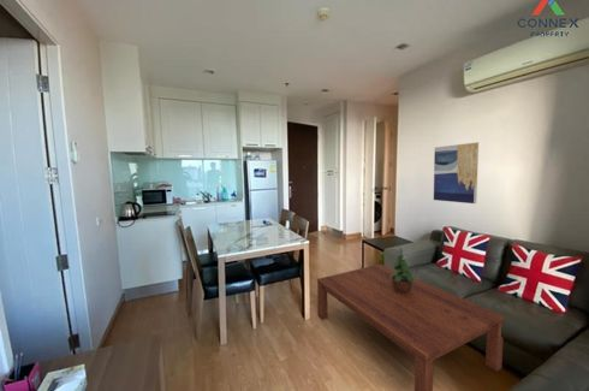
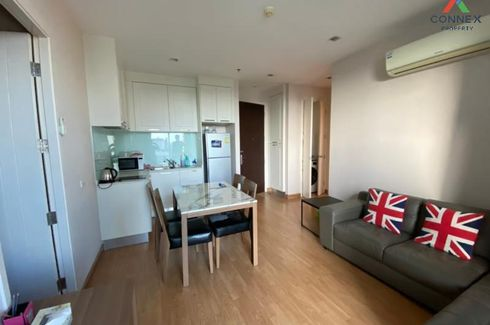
- potted plant (401, 268)
- wall art (453, 173)
- coffee table (394, 316)
